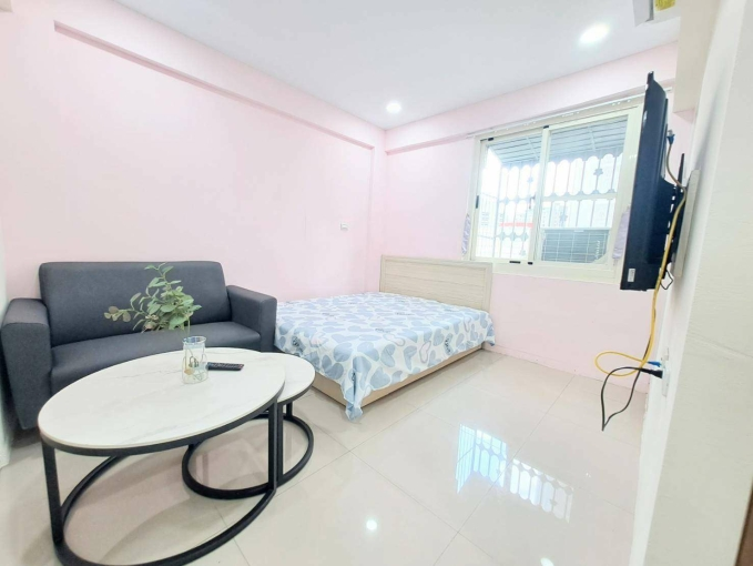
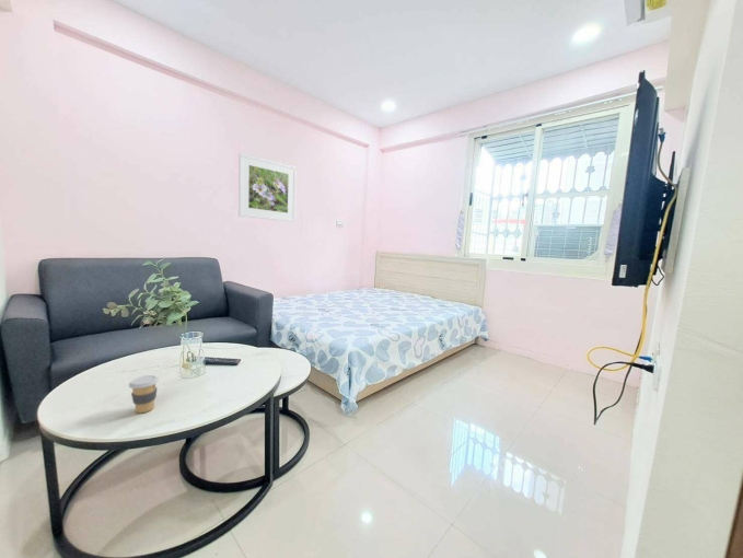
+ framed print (268, 189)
+ coffee cup (144, 394)
